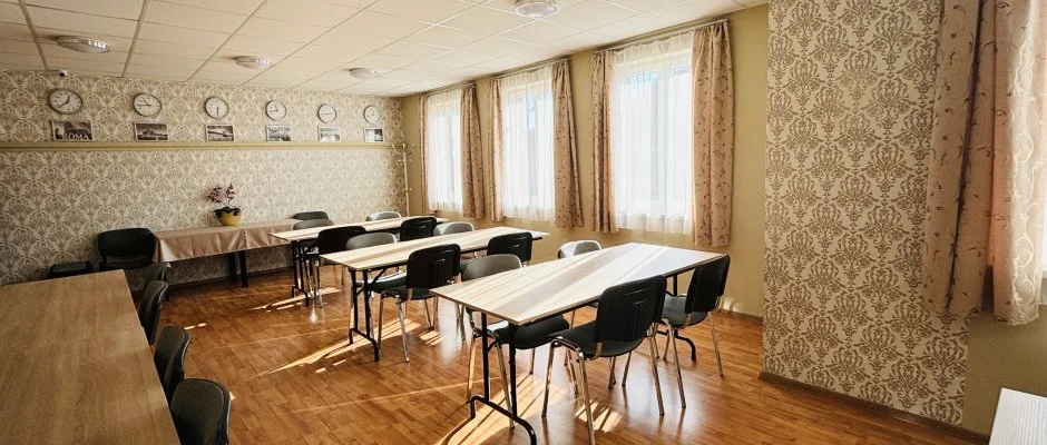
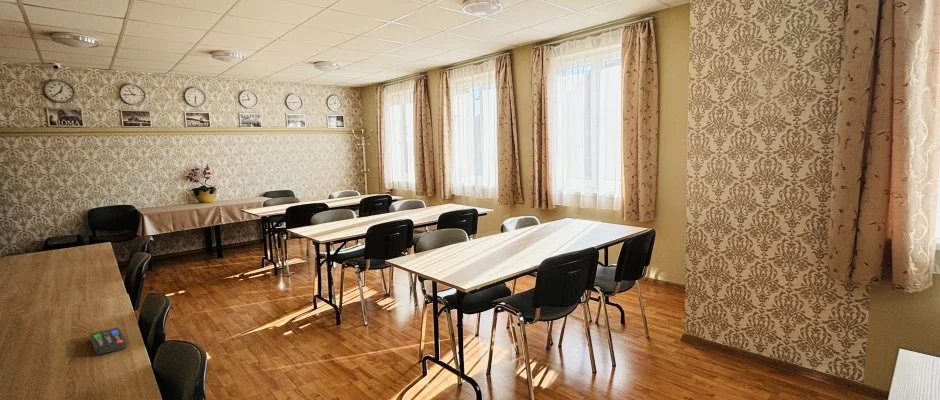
+ remote control (108, 339)
